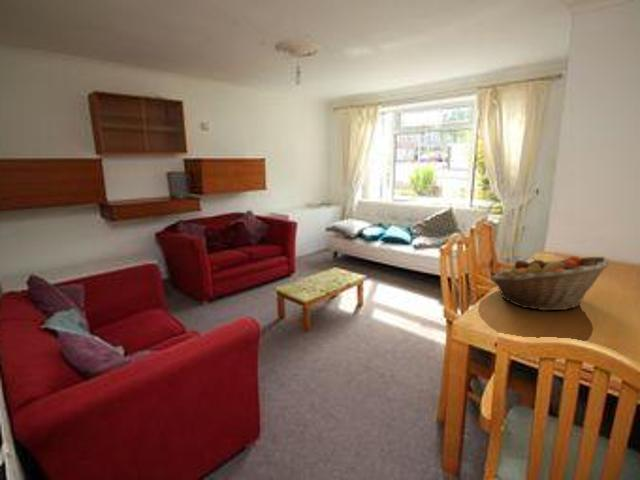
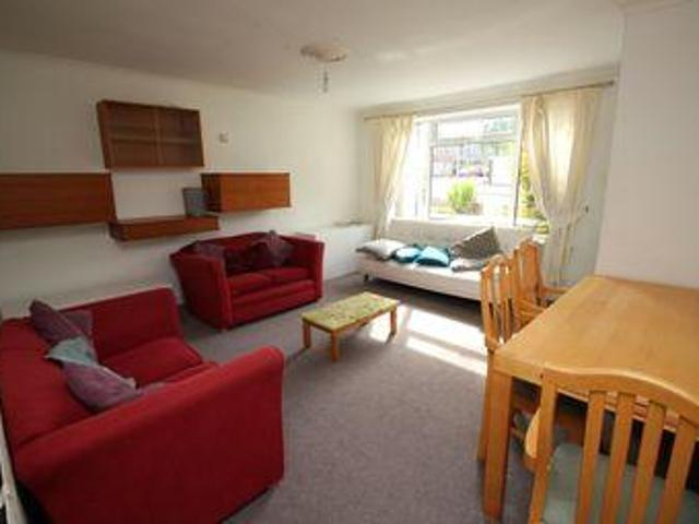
- fruit basket (547, 277)
